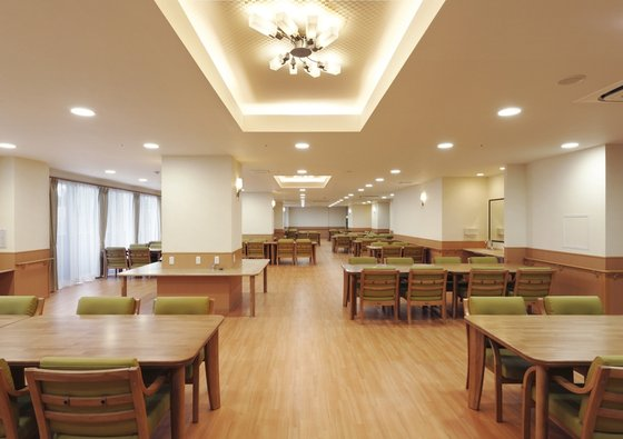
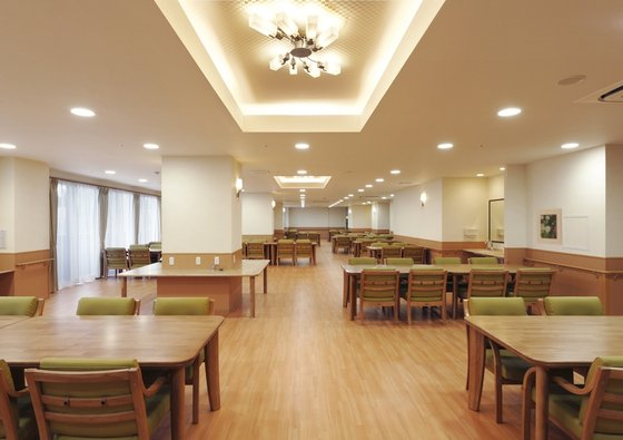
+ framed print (548, 226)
